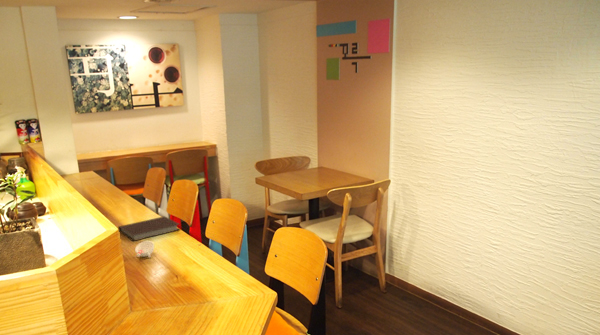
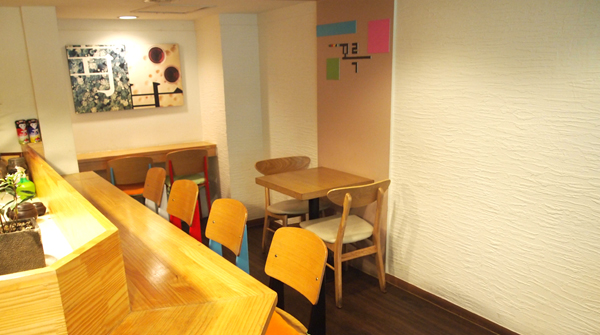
- notebook (149, 227)
- cup (143, 250)
